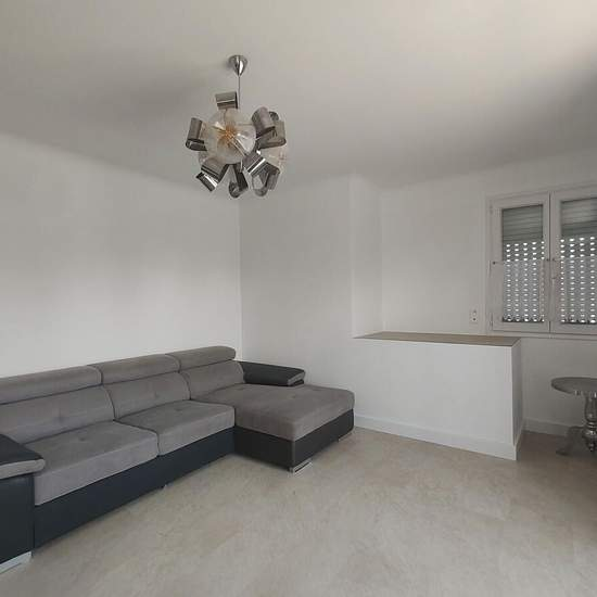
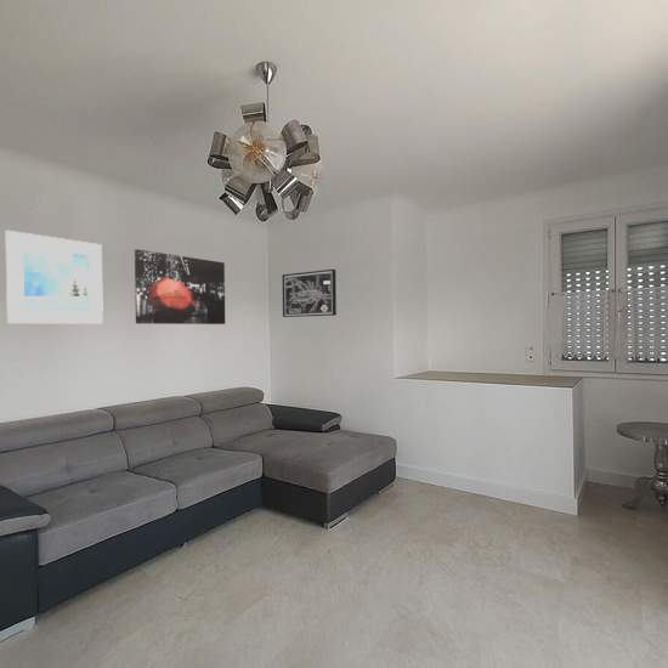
+ wall art (183, 290)
+ wall art (307, 294)
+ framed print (57, 281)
